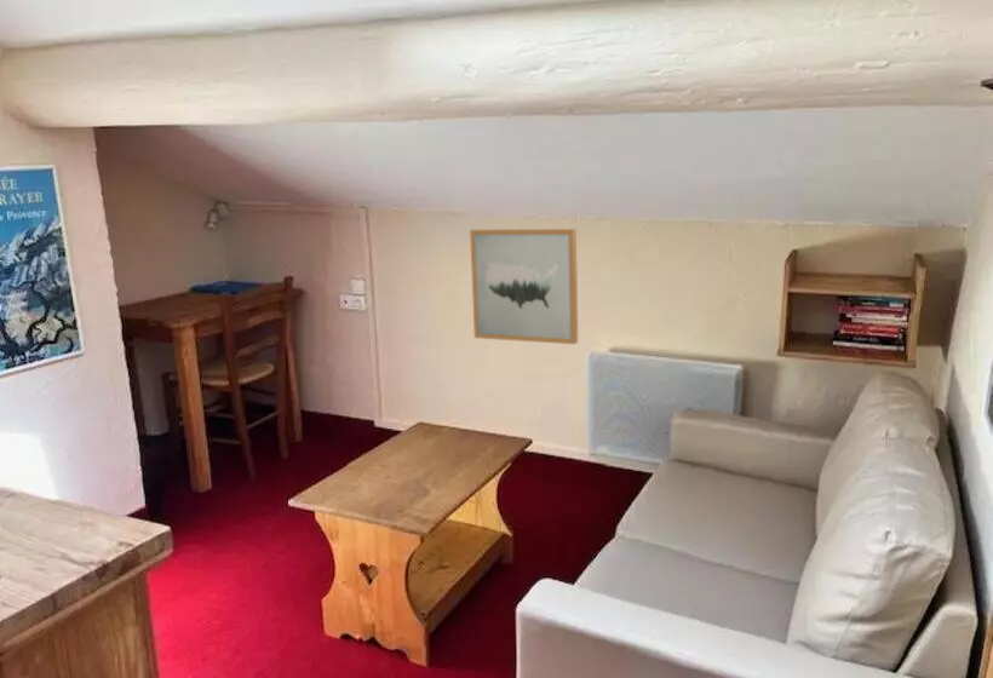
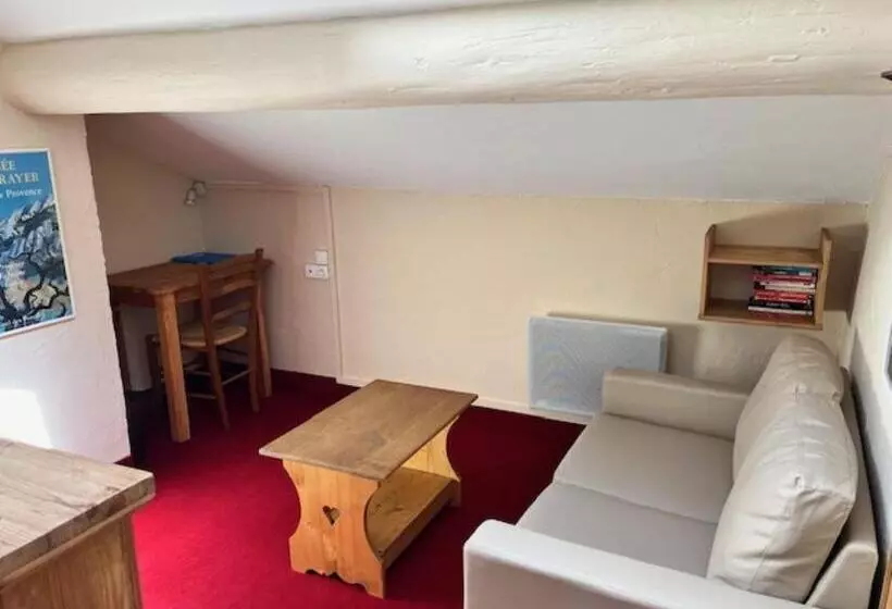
- wall art (523, 285)
